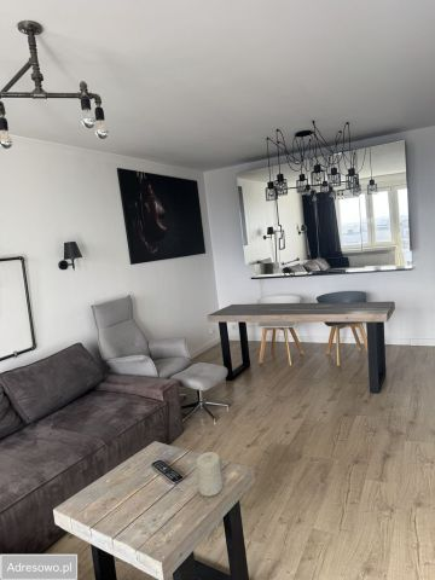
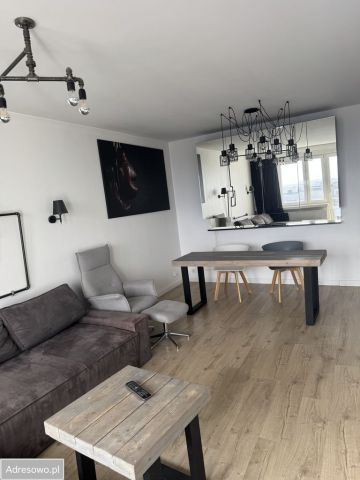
- candle (208, 470)
